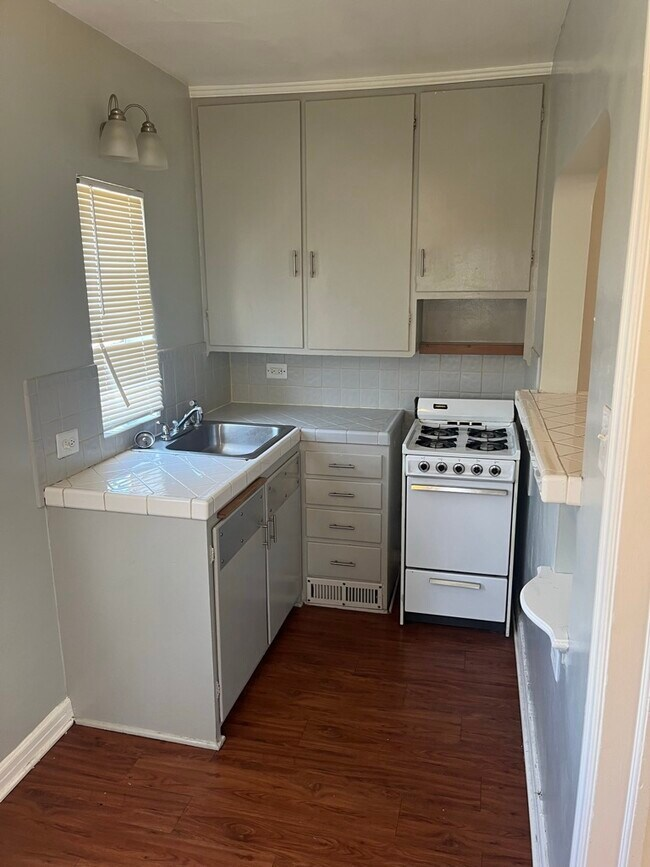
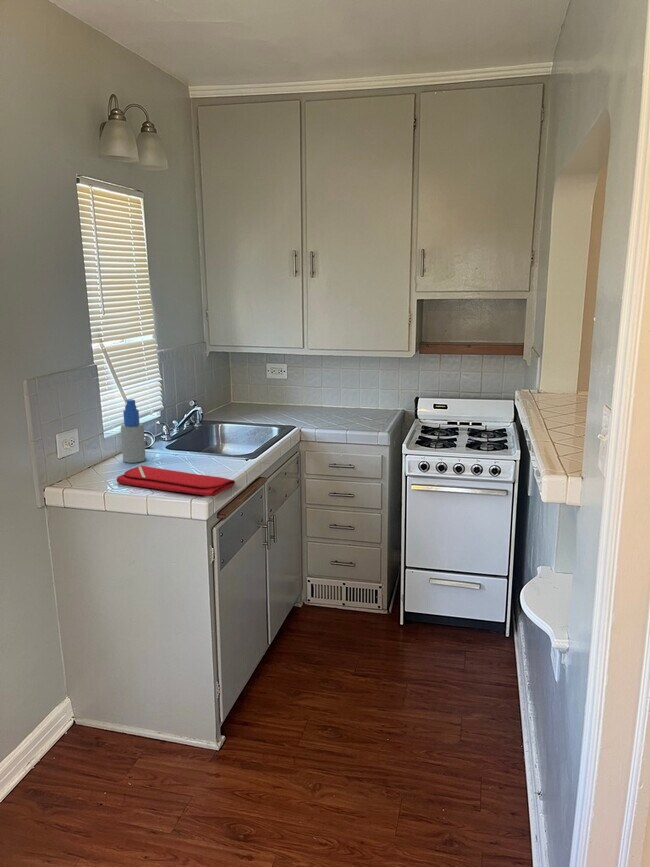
+ spray bottle (132, 430)
+ dish drying mat (175, 479)
